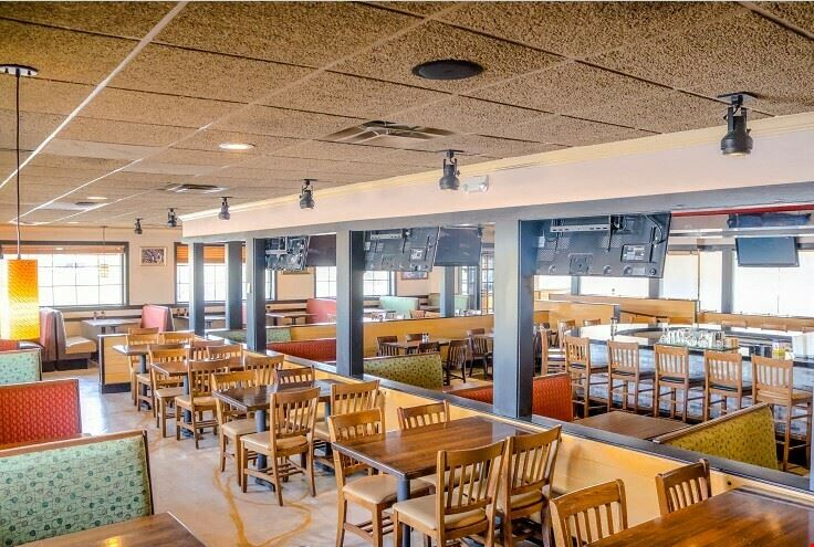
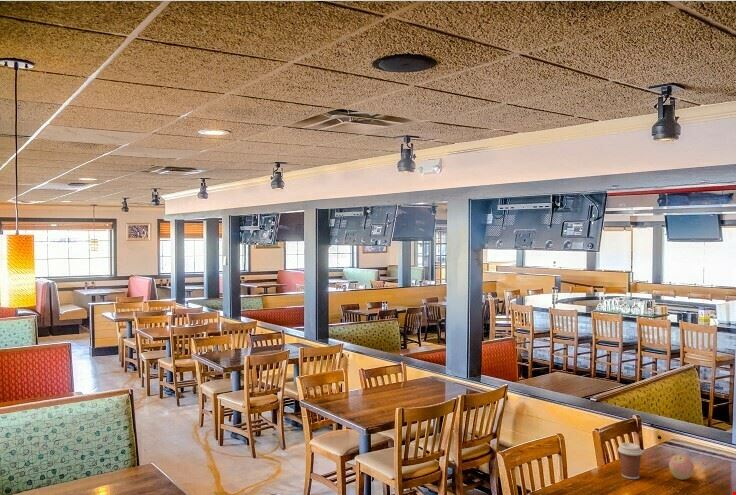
+ apple (681, 466)
+ coffee cup (630, 460)
